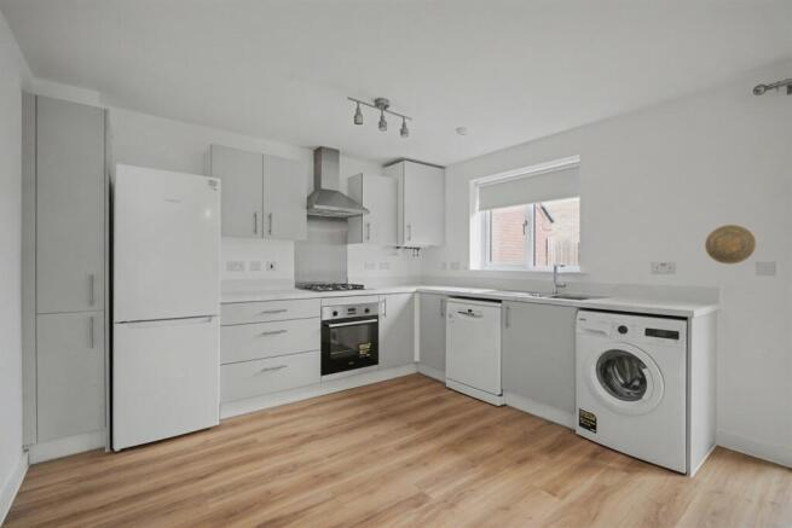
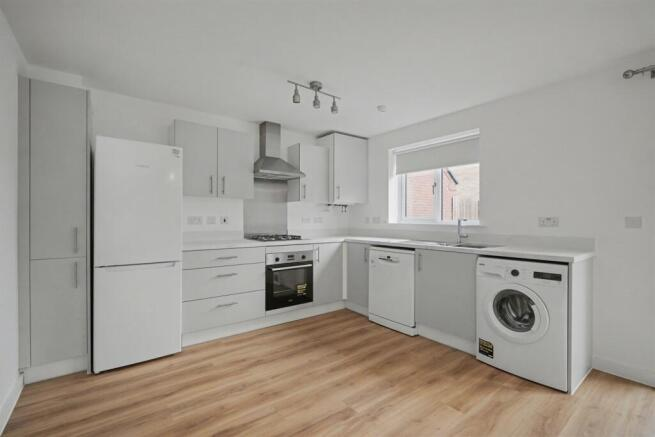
- decorative plate (728, 244)
